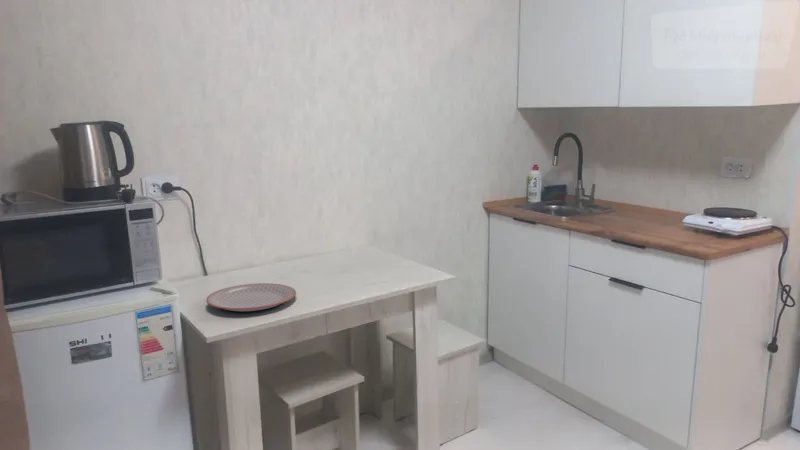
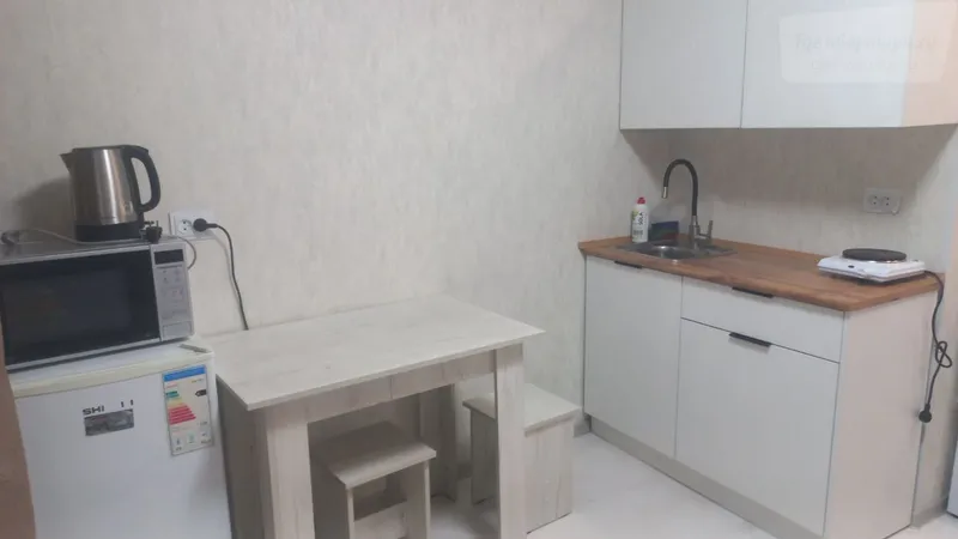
- plate (252, 298)
